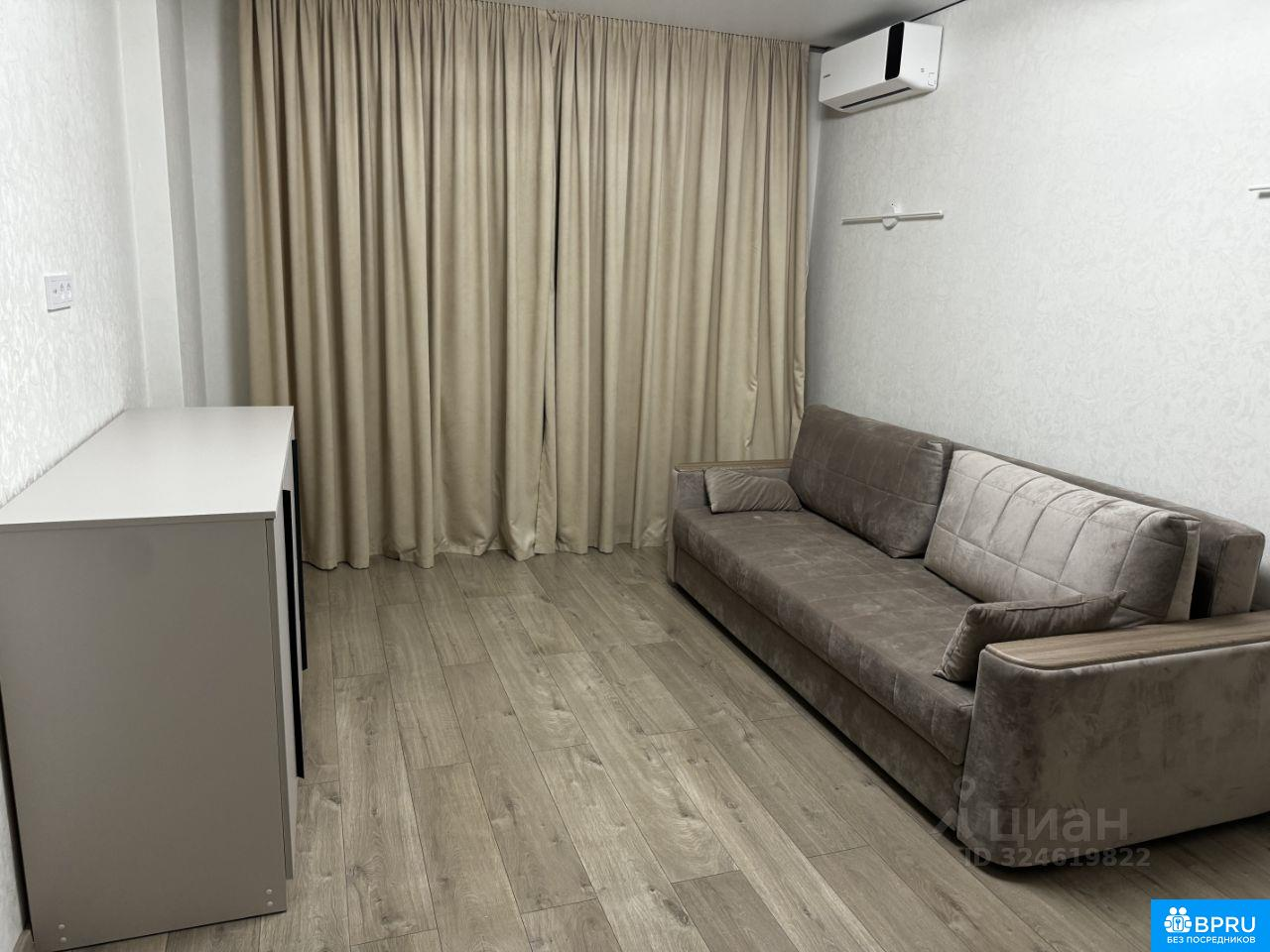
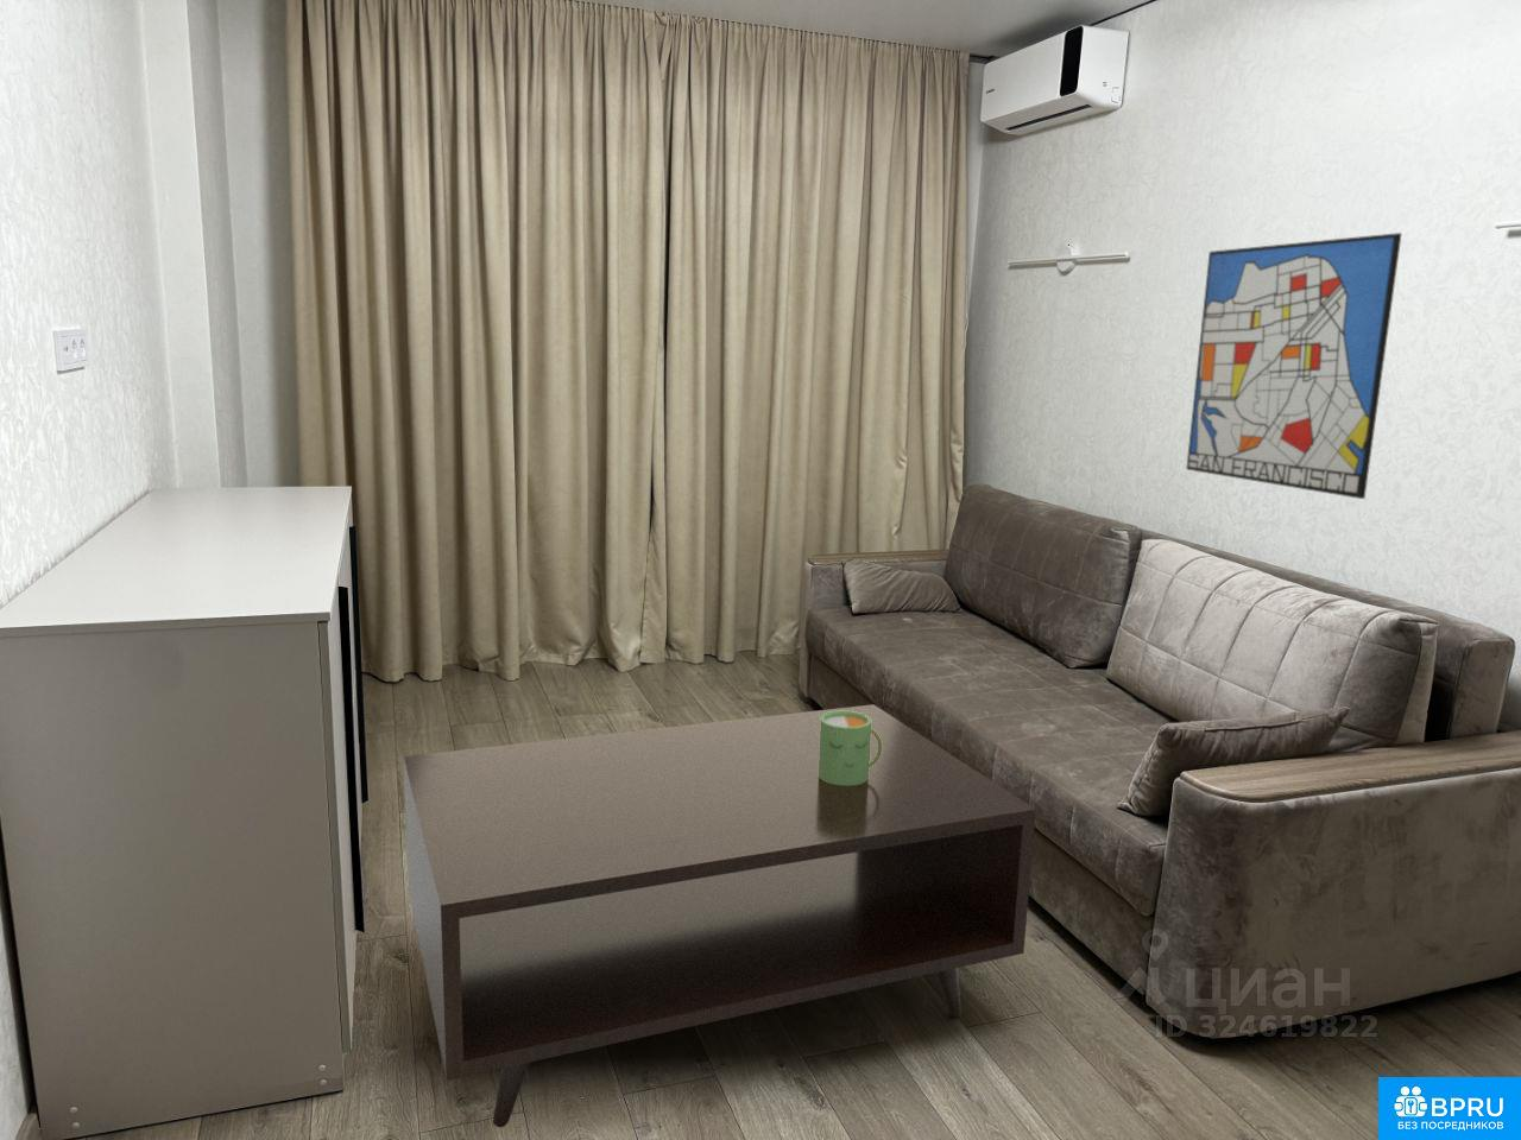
+ mug (850, 747)
+ wall art (1280, 364)
+ coffee table (704, 890)
